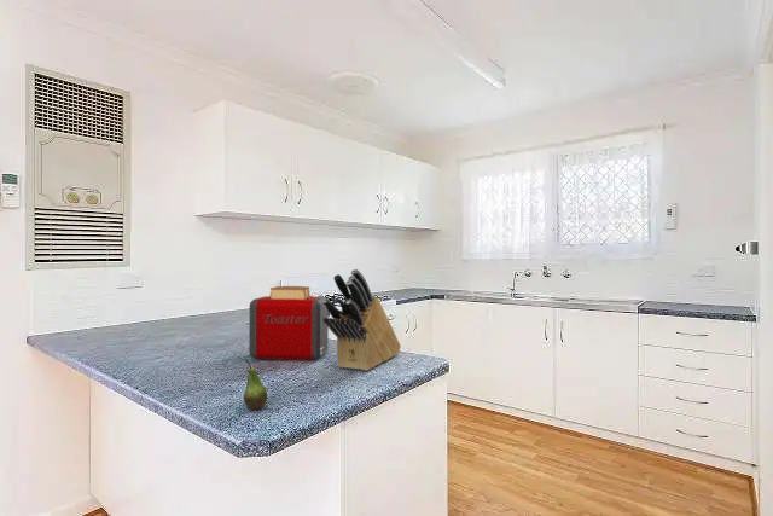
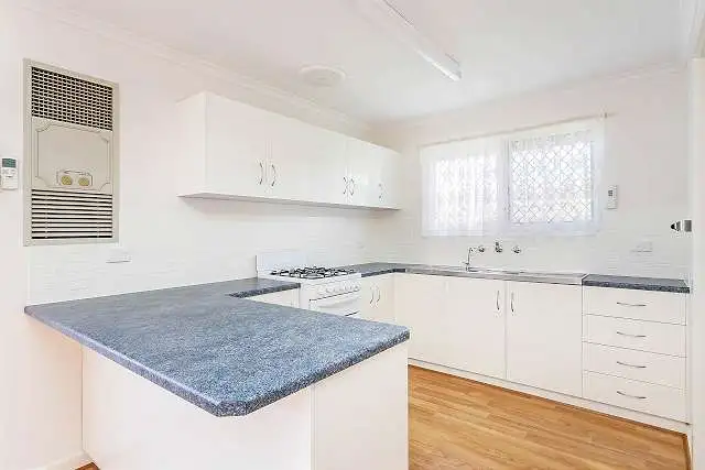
- knife block (364, 315)
- toaster (289, 320)
- fruit (255, 382)
